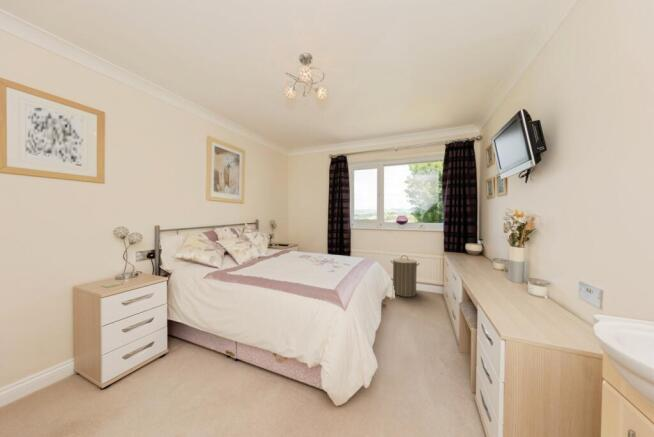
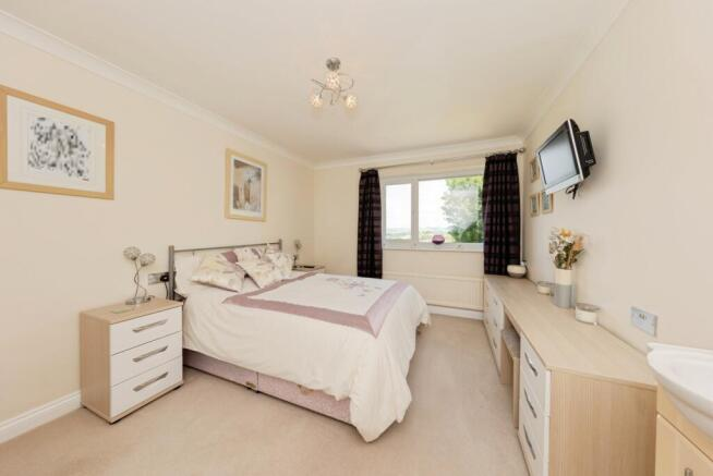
- laundry hamper (404, 274)
